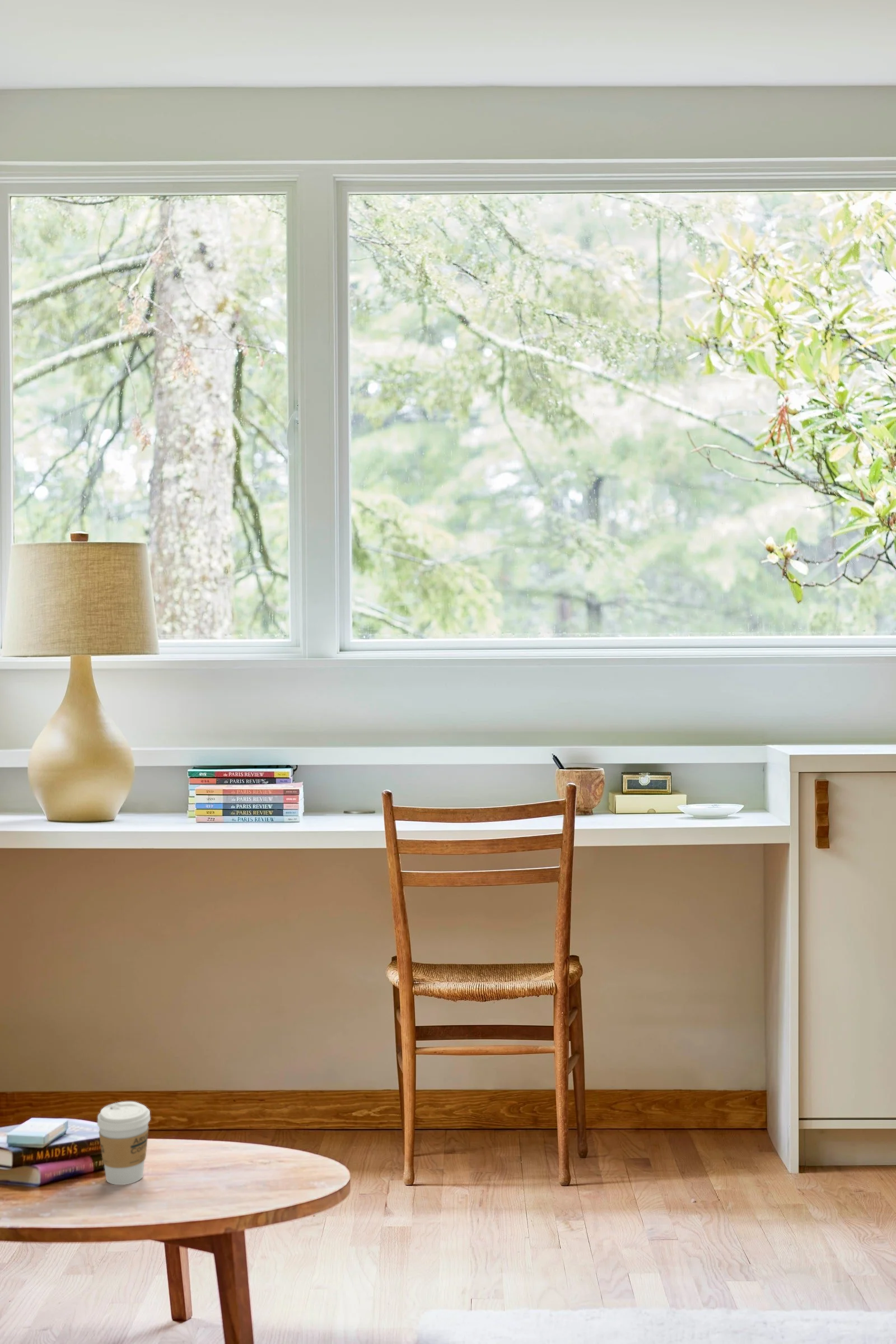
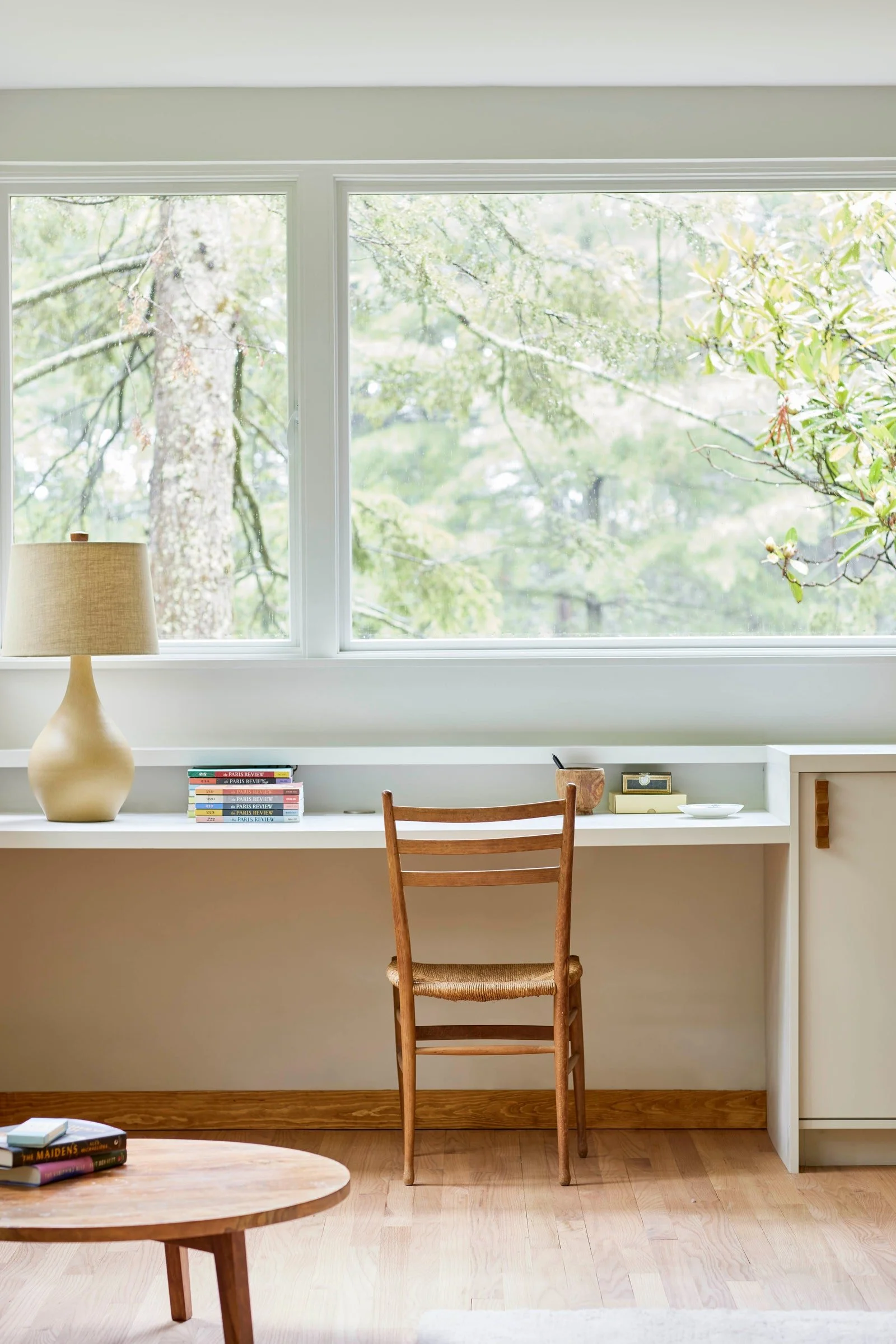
- coffee cup (124, 1142)
